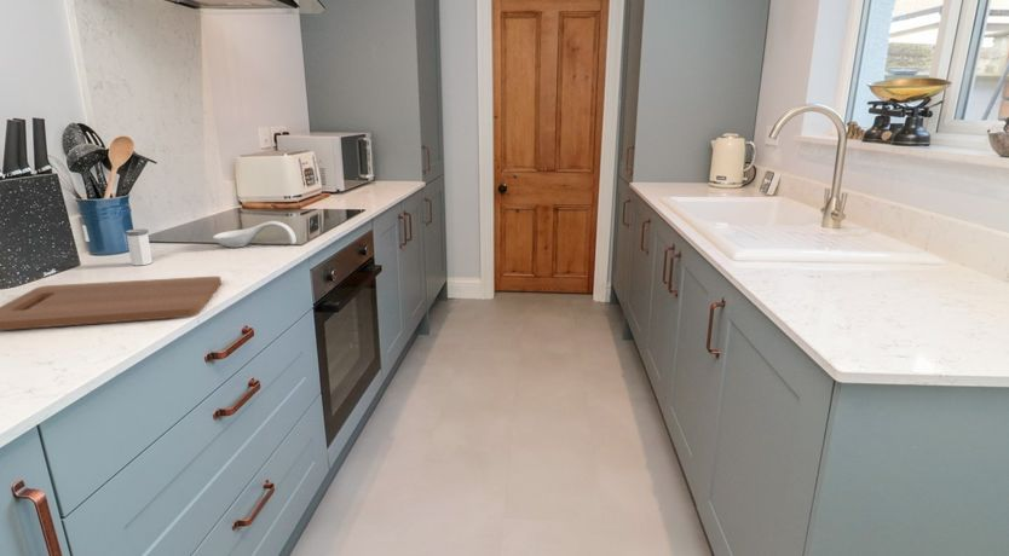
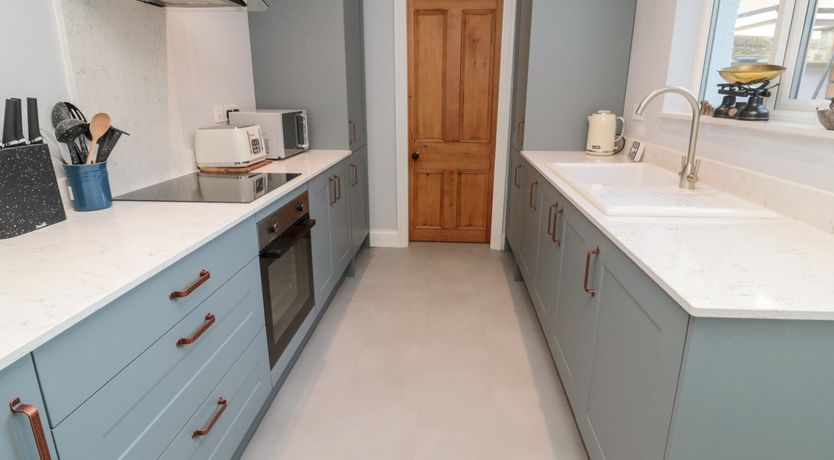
- salt shaker (139, 247)
- cutting board (113, 300)
- spoon rest (254, 233)
